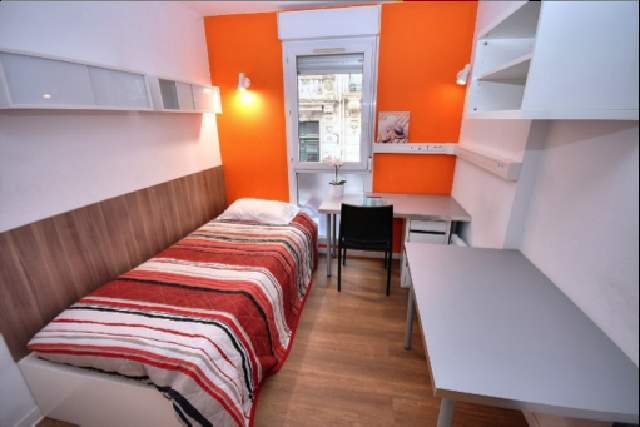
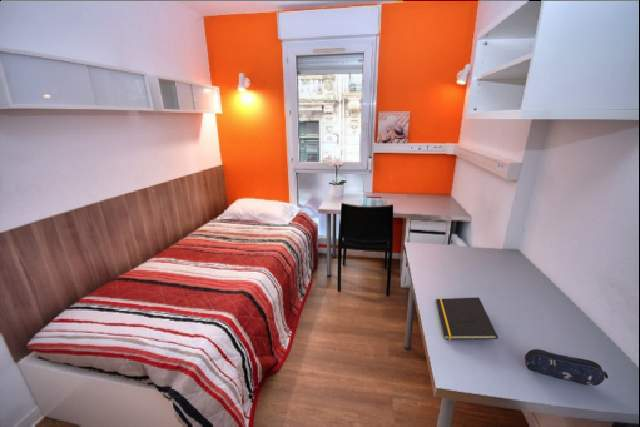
+ notepad (463, 316)
+ pencil case (562, 367)
